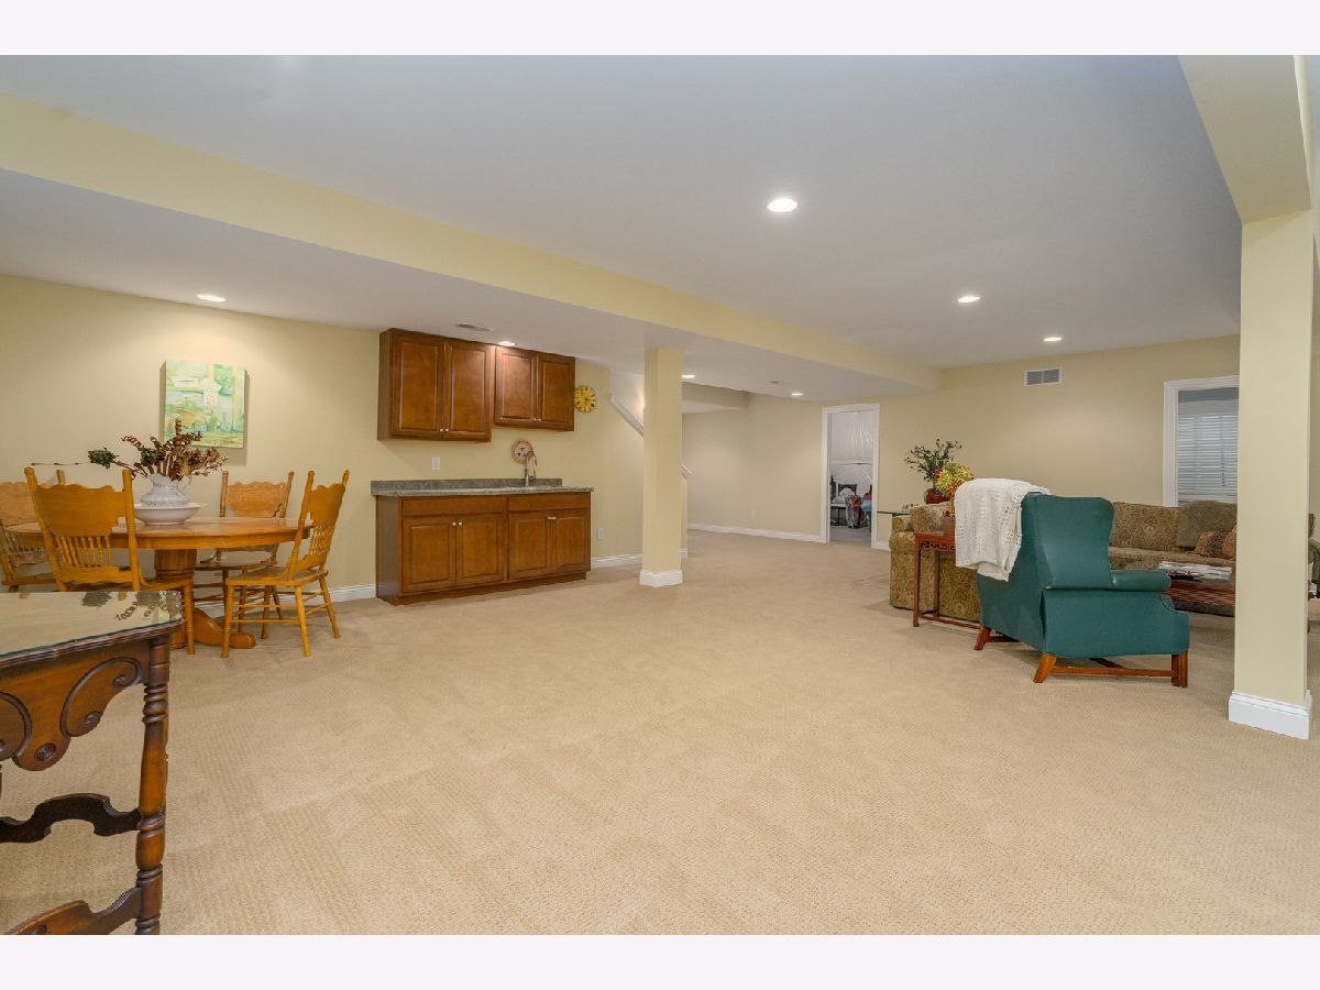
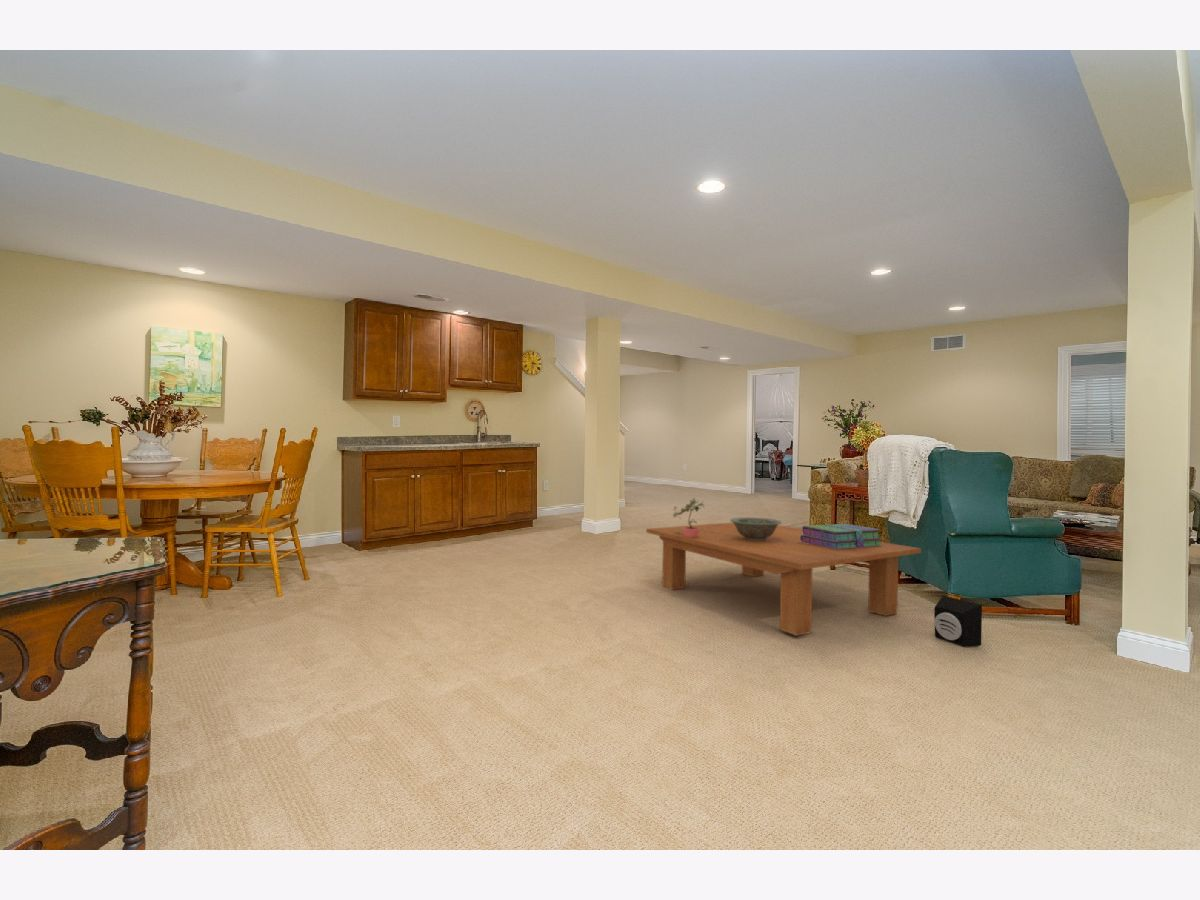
+ decorative bowl (755, 529)
+ potted plant (689, 516)
+ stack of books (840, 535)
+ speaker (953, 621)
+ coffee table (770, 568)
